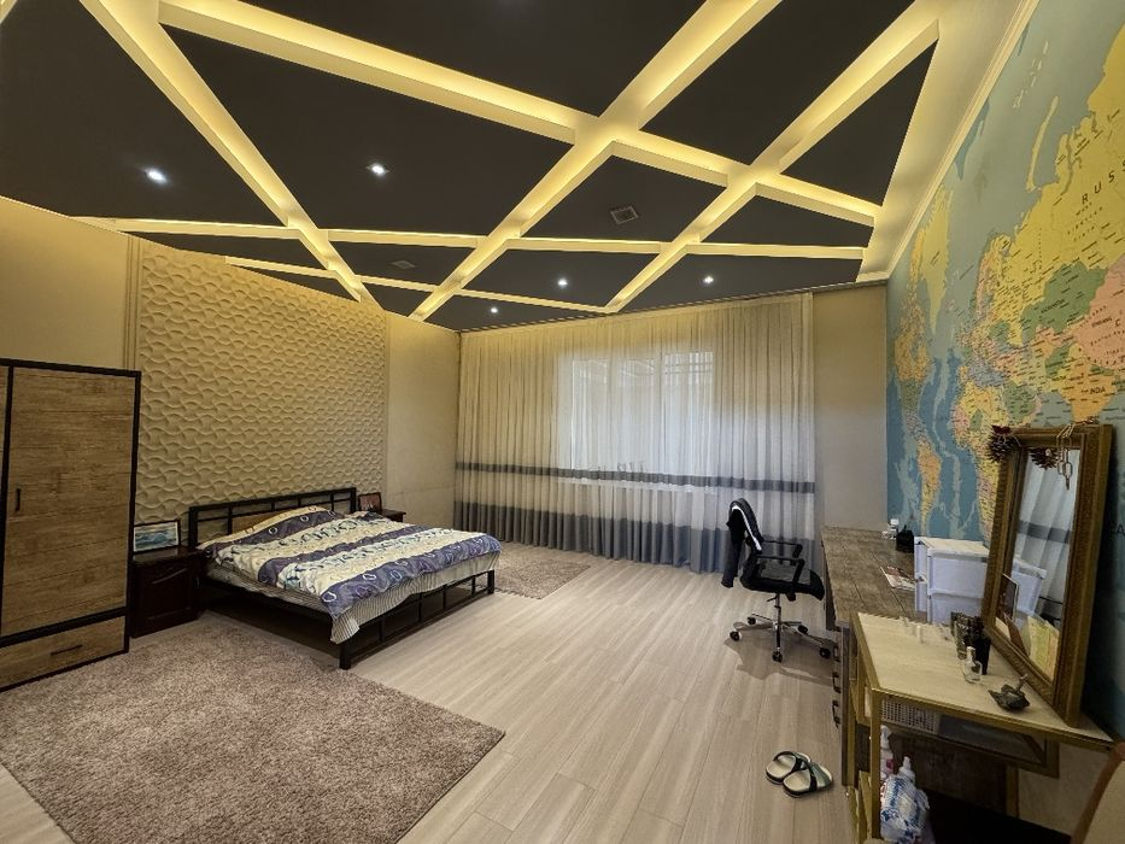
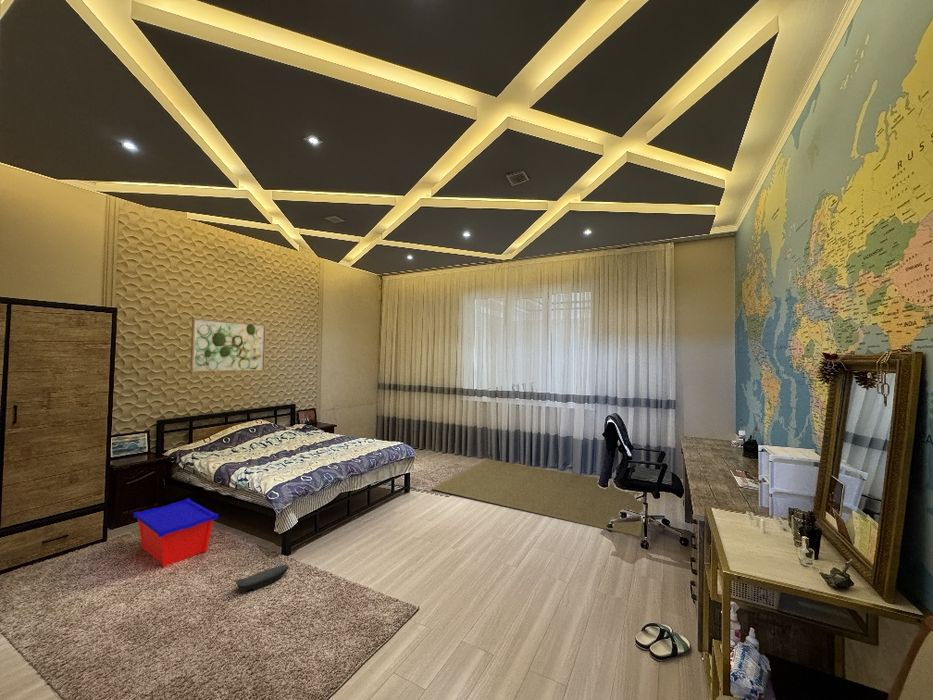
+ storage bin (175, 531)
+ wall art (231, 346)
+ shoe (262, 577)
+ rug (542, 487)
